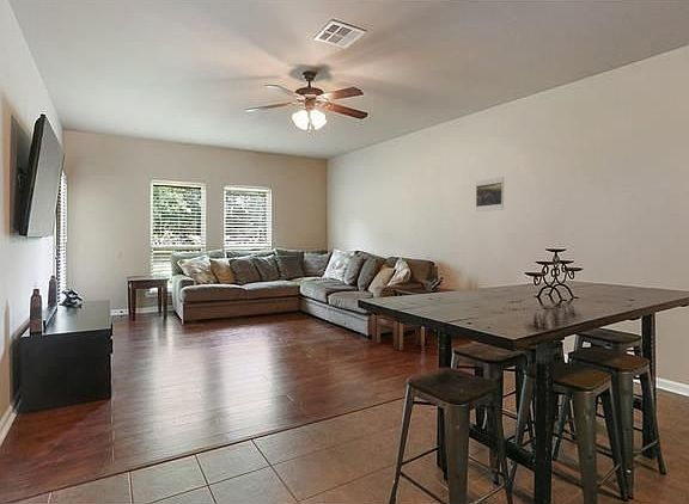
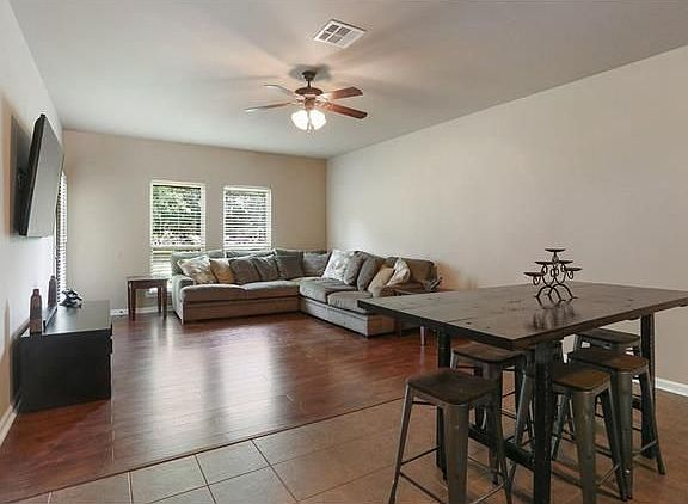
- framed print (489, 195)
- side table (397, 322)
